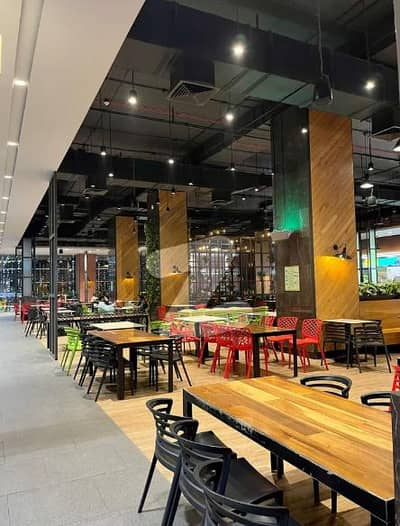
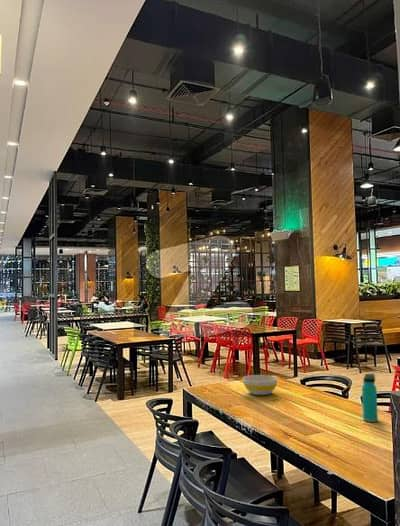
+ water bottle (369, 396)
+ bowl (260, 385)
